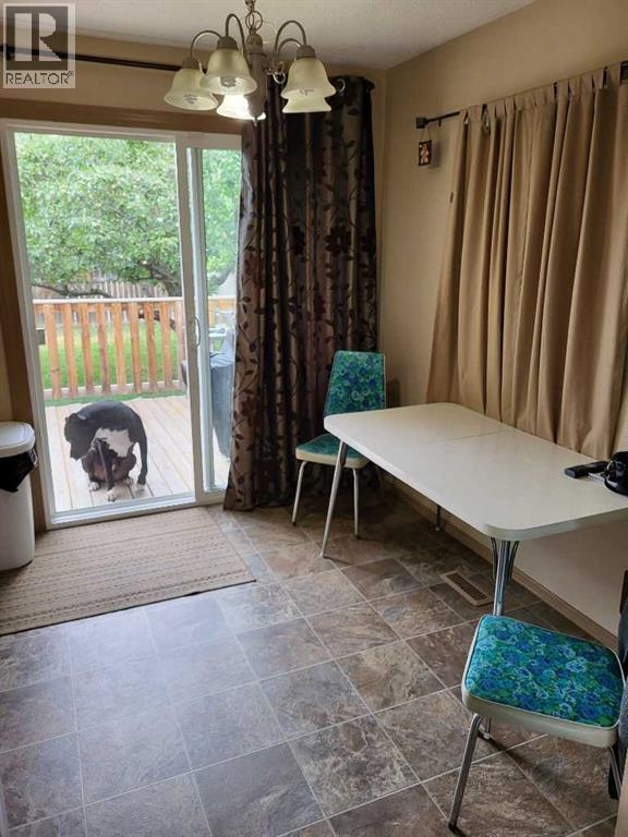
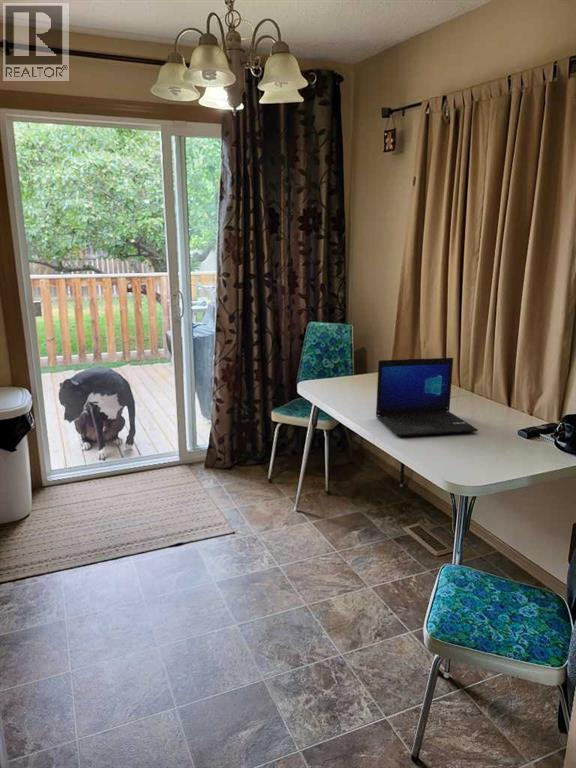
+ laptop (426, 395)
